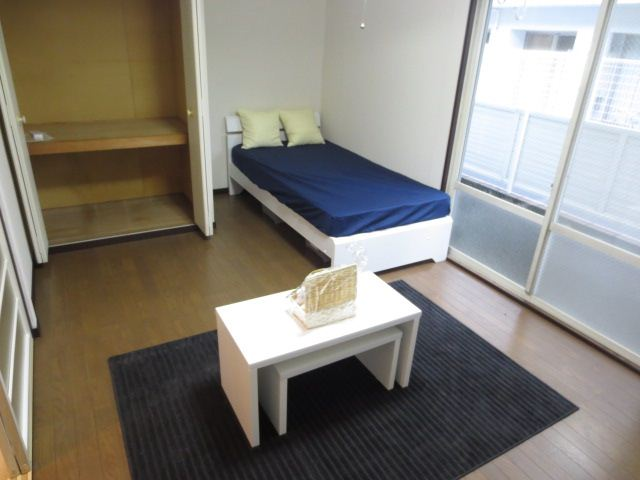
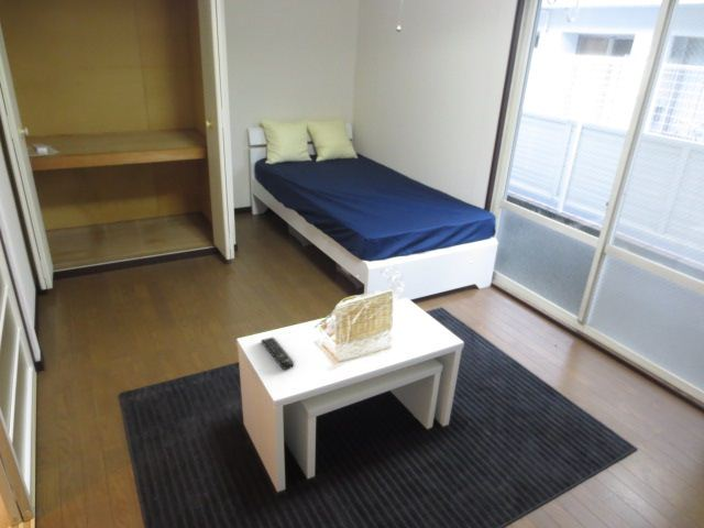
+ remote control (276, 351)
